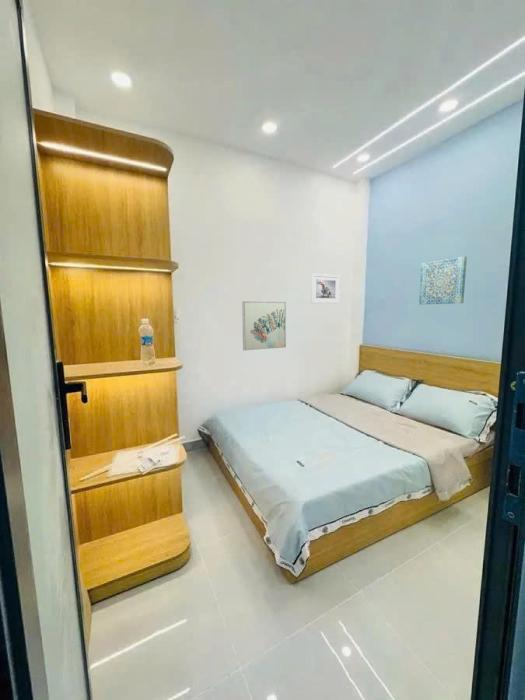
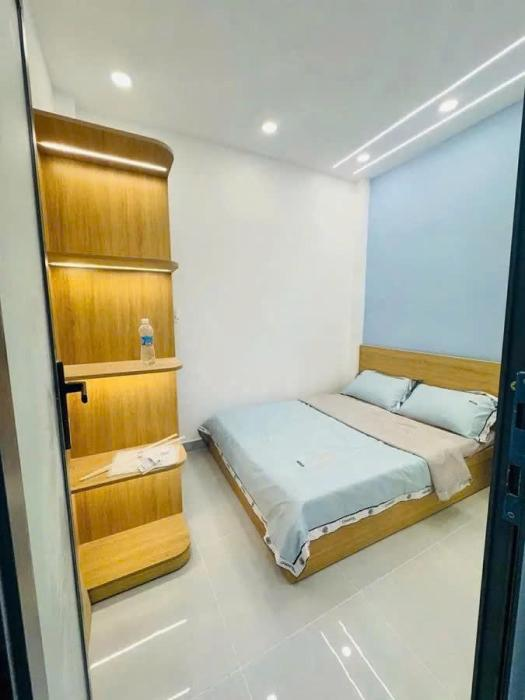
- wall art (441, 282)
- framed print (325, 289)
- wall art (264, 325)
